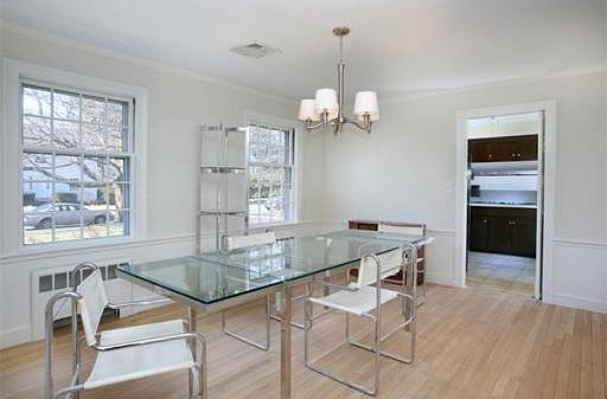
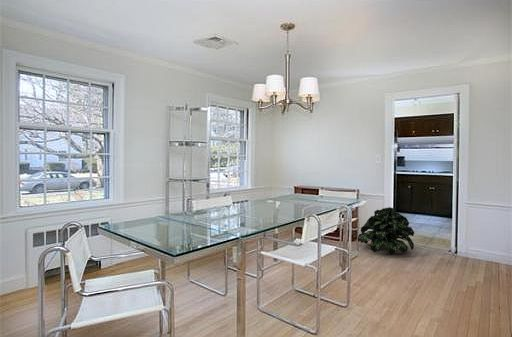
+ potted plant (385, 228)
